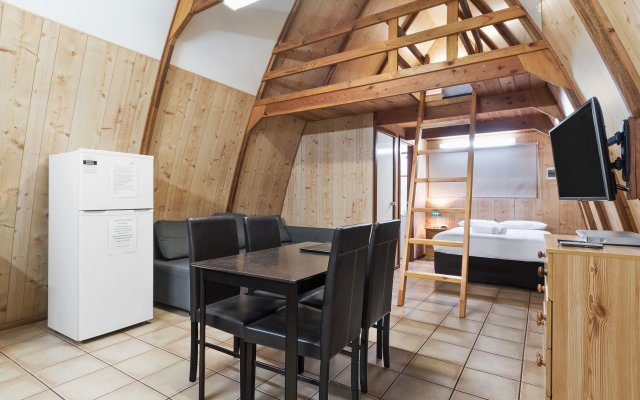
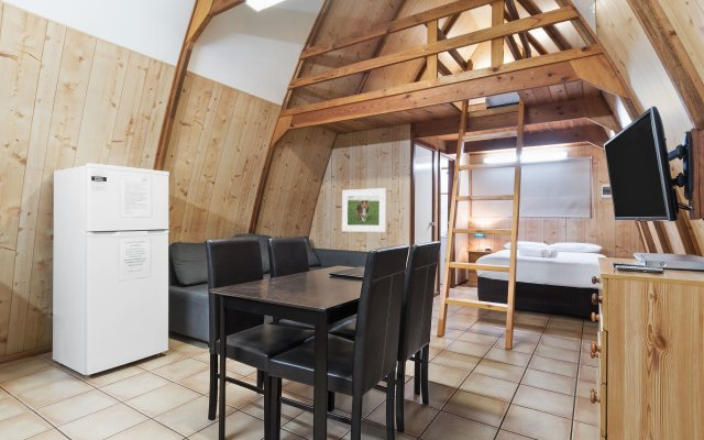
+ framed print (363, 210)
